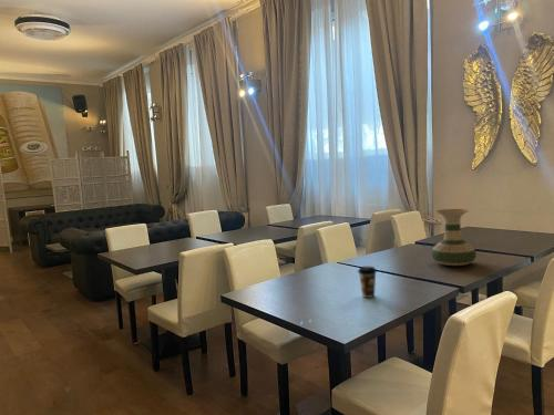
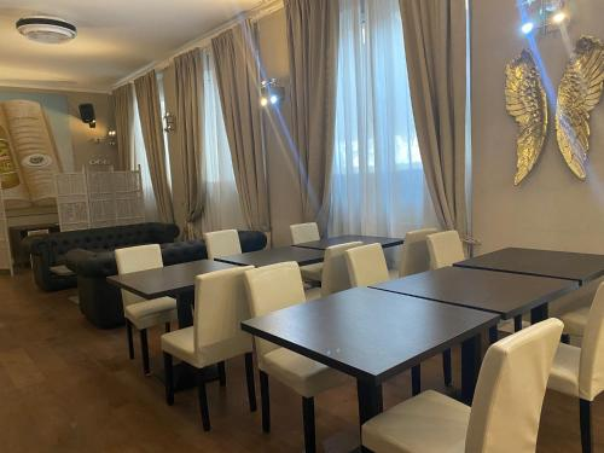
- coffee cup (367, 281)
- vase (452, 237)
